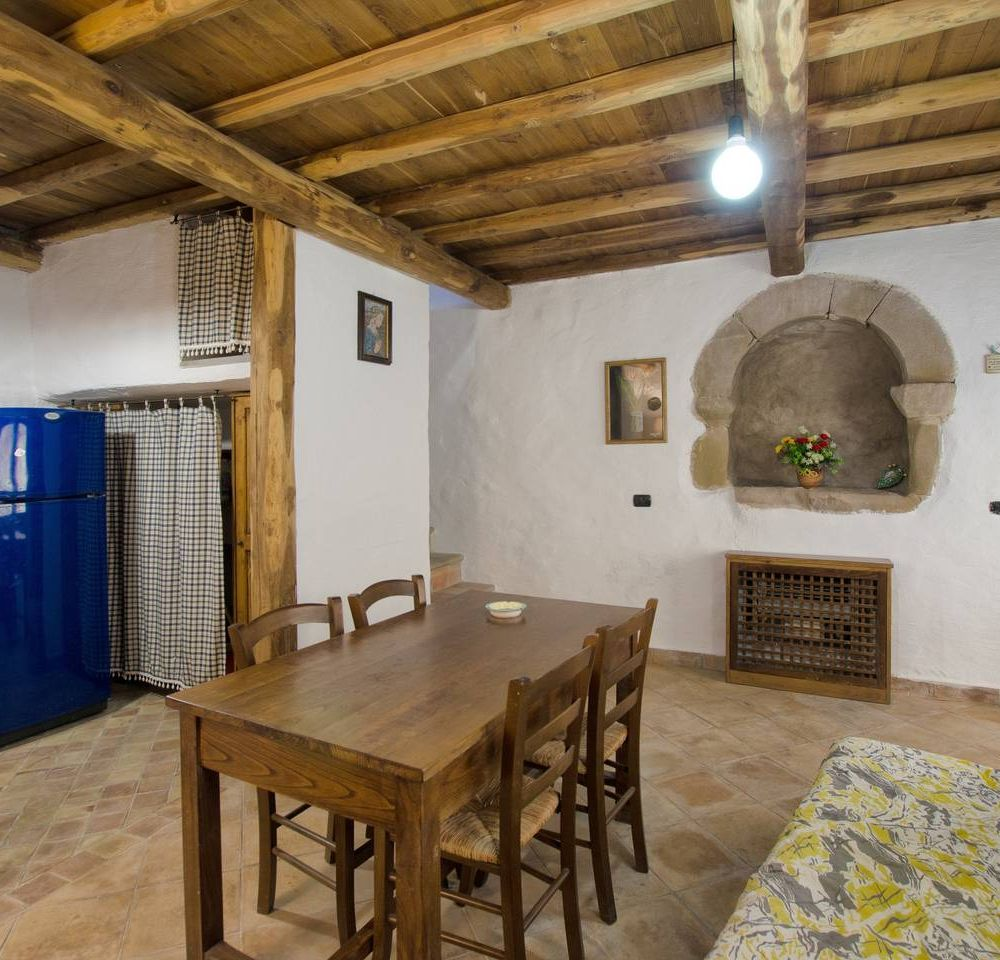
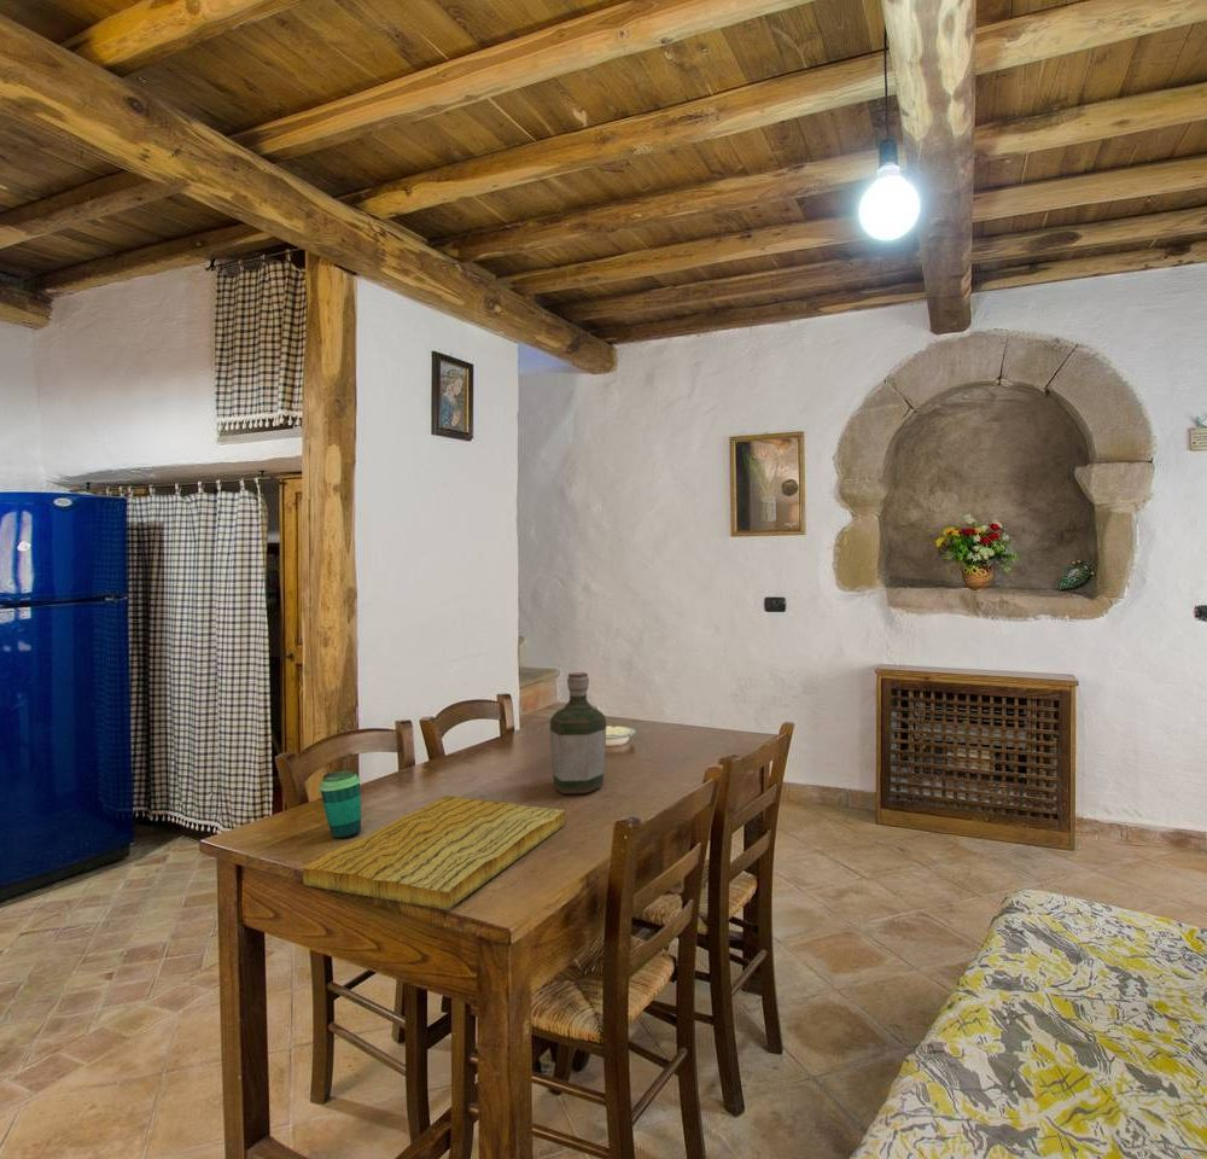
+ bottle (578, 730)
+ cutting board (447, 840)
+ cup (340, 804)
